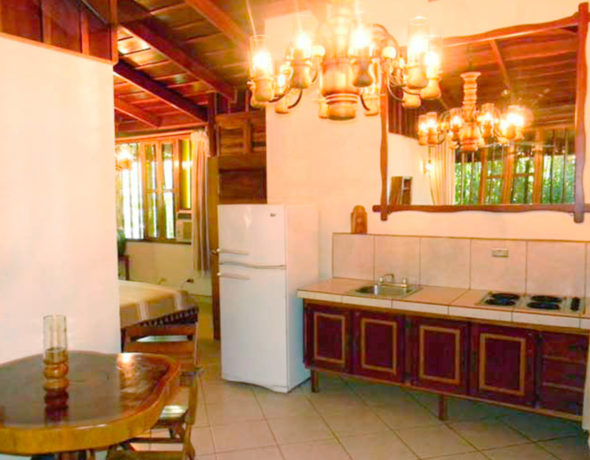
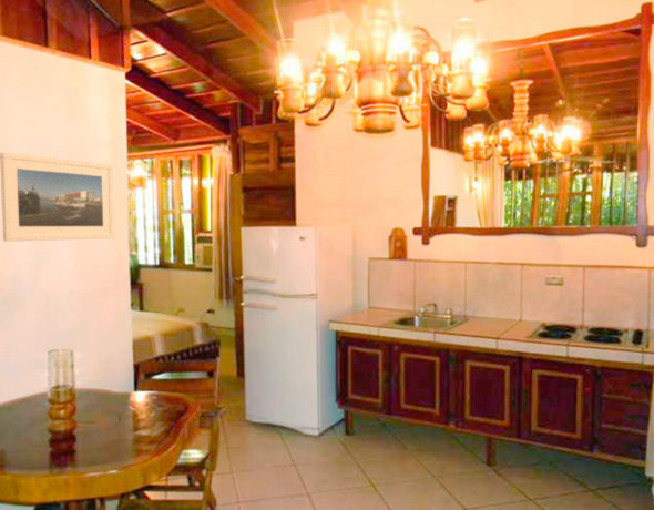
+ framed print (62, 200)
